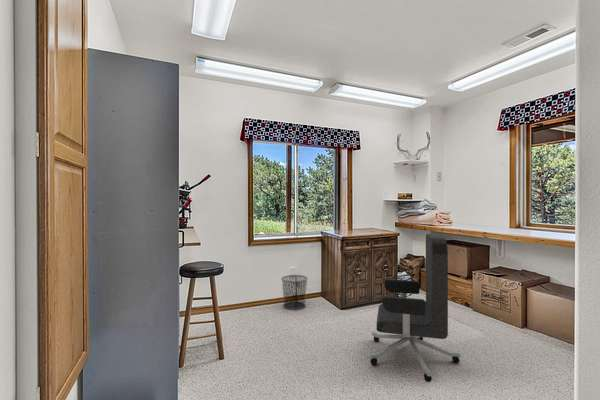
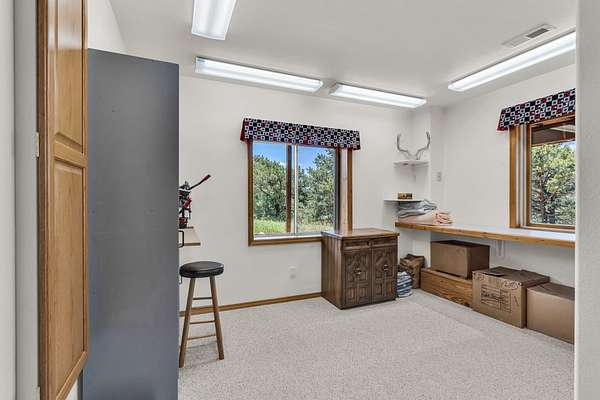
- office chair (413, 293)
- waste bin (295, 292)
